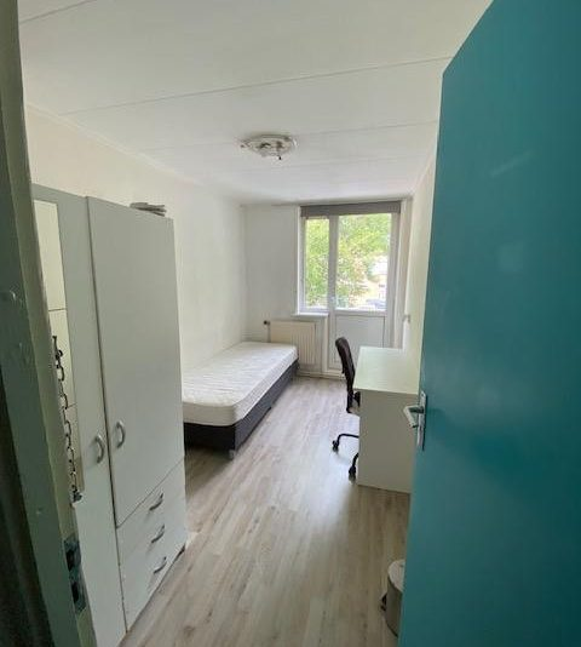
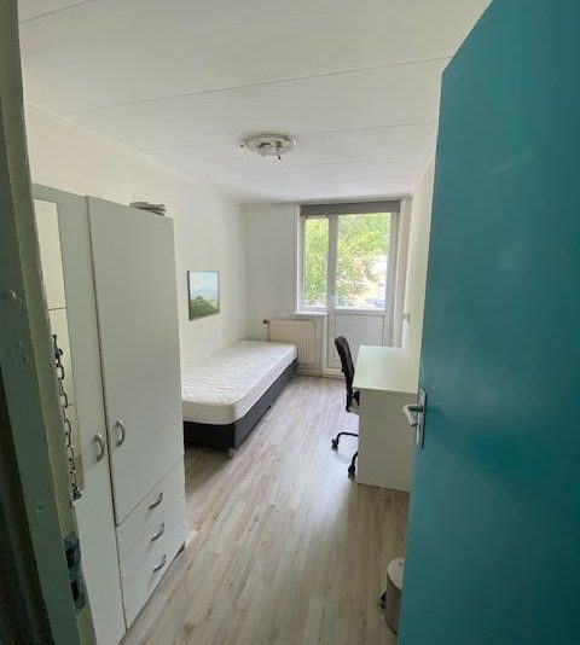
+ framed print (204, 294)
